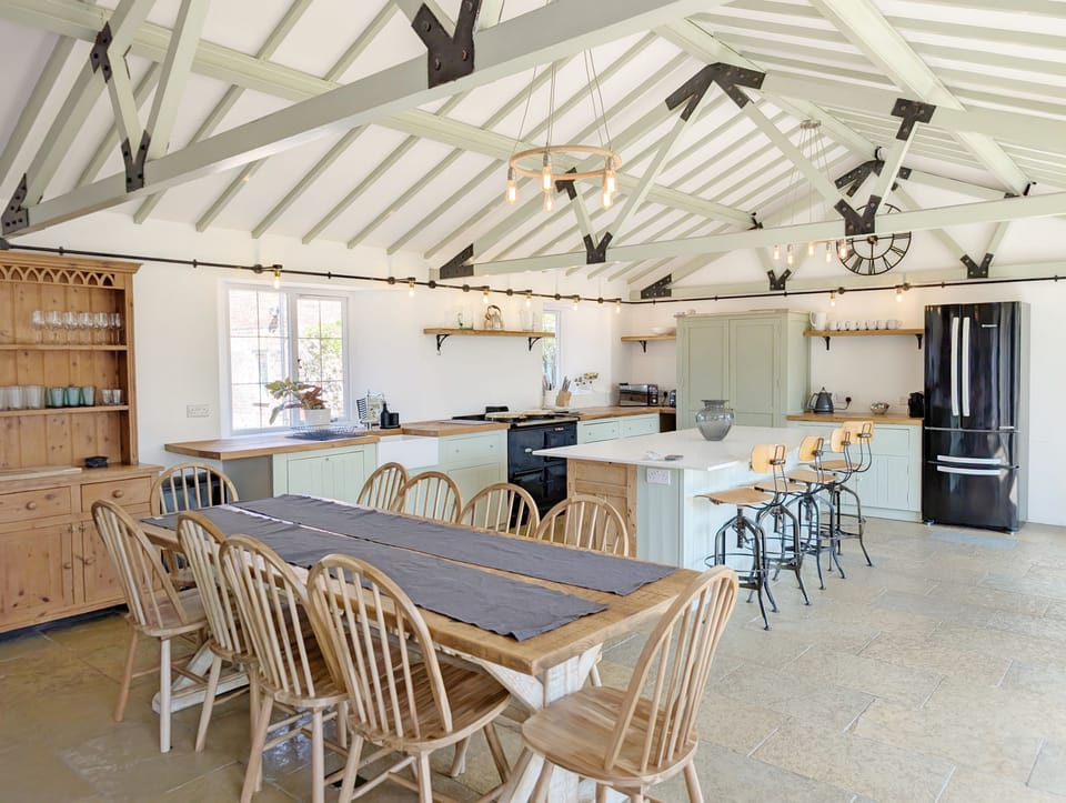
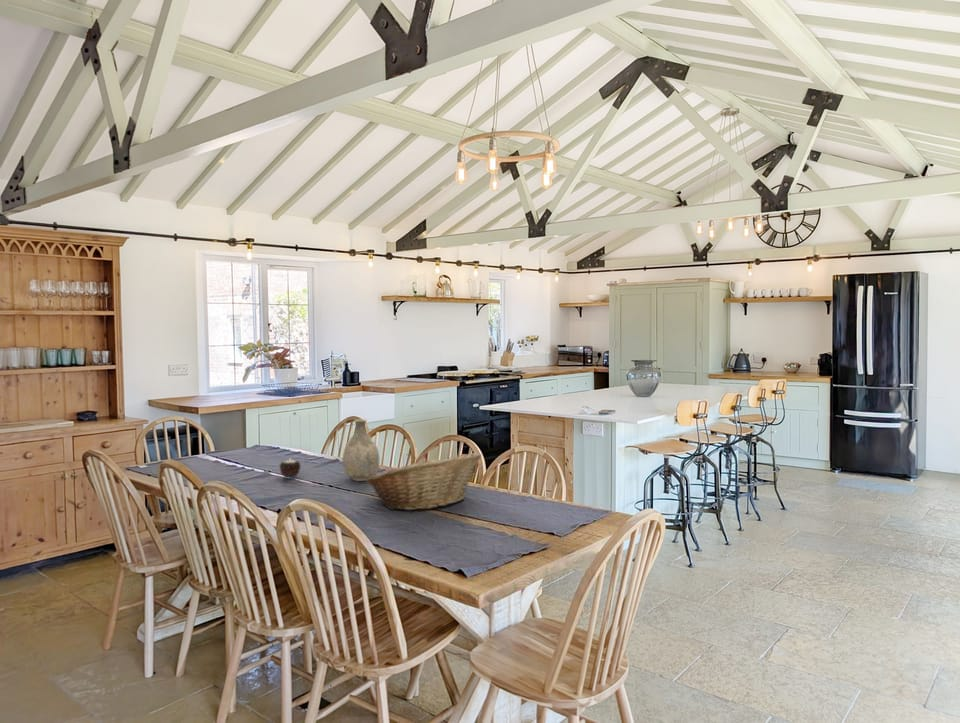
+ fruit basket (426, 477)
+ vase (360, 449)
+ candle (290, 467)
